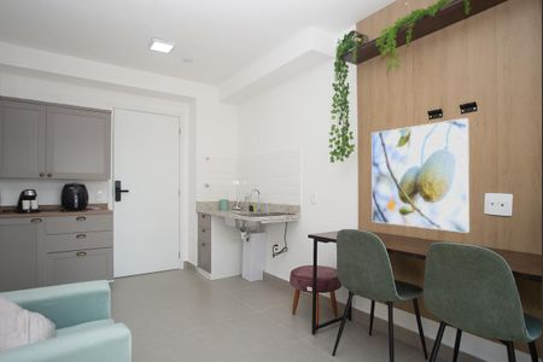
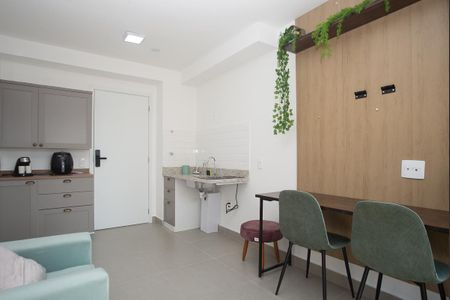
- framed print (414, 176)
